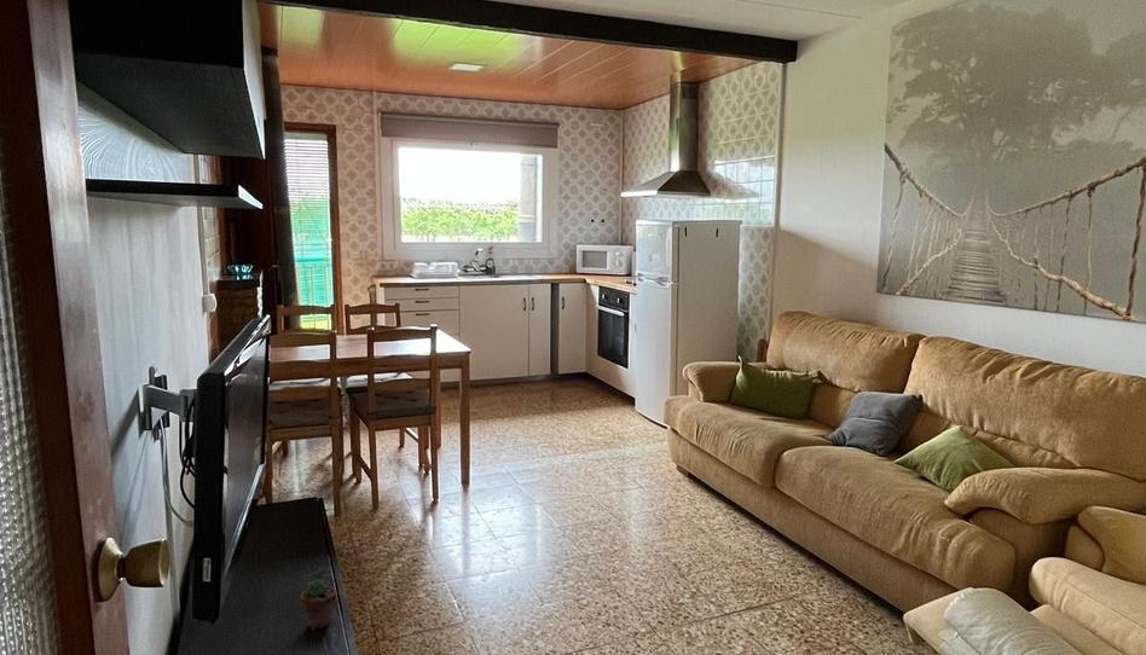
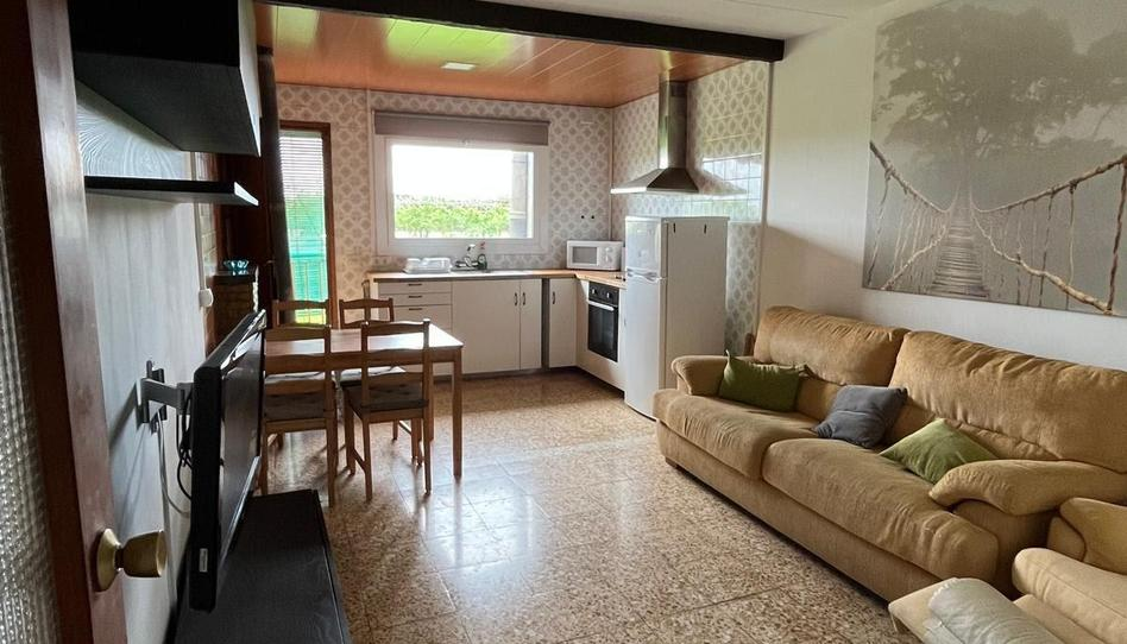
- potted succulent (318, 602)
